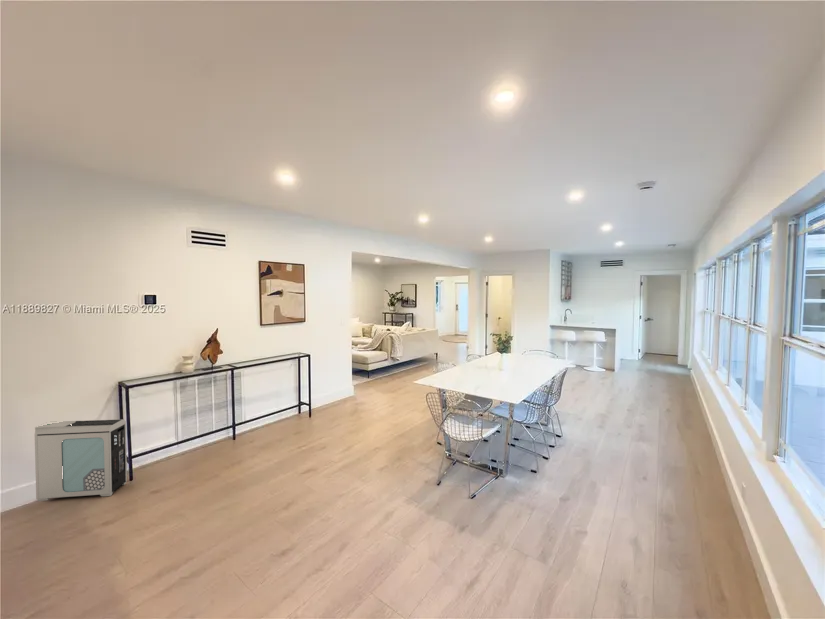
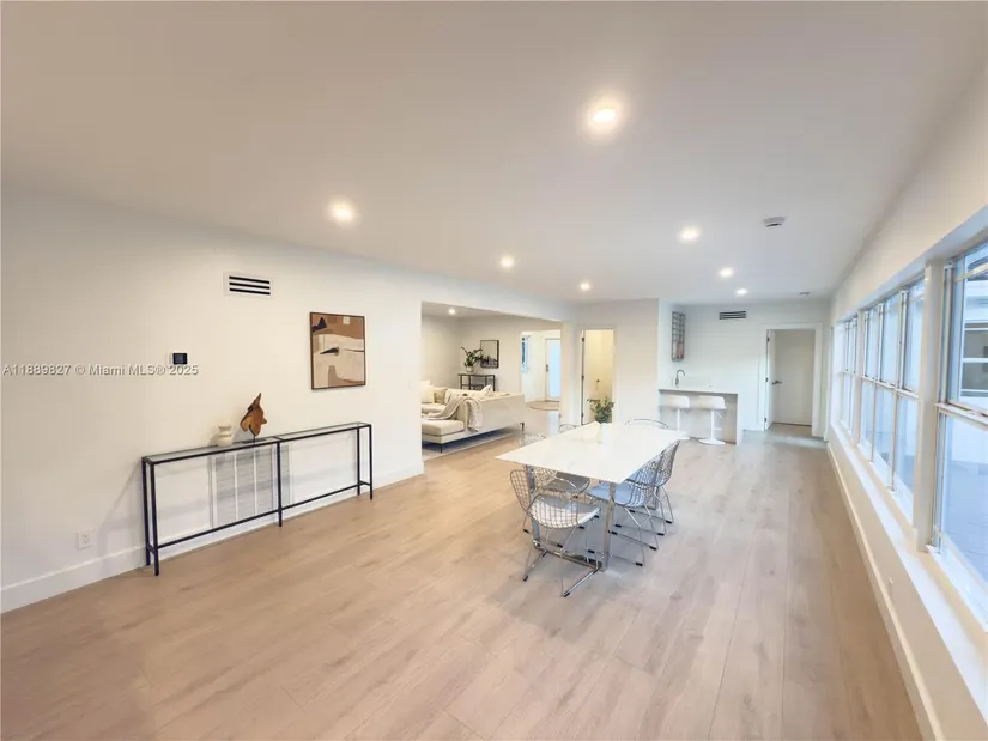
- air purifier (83, 457)
